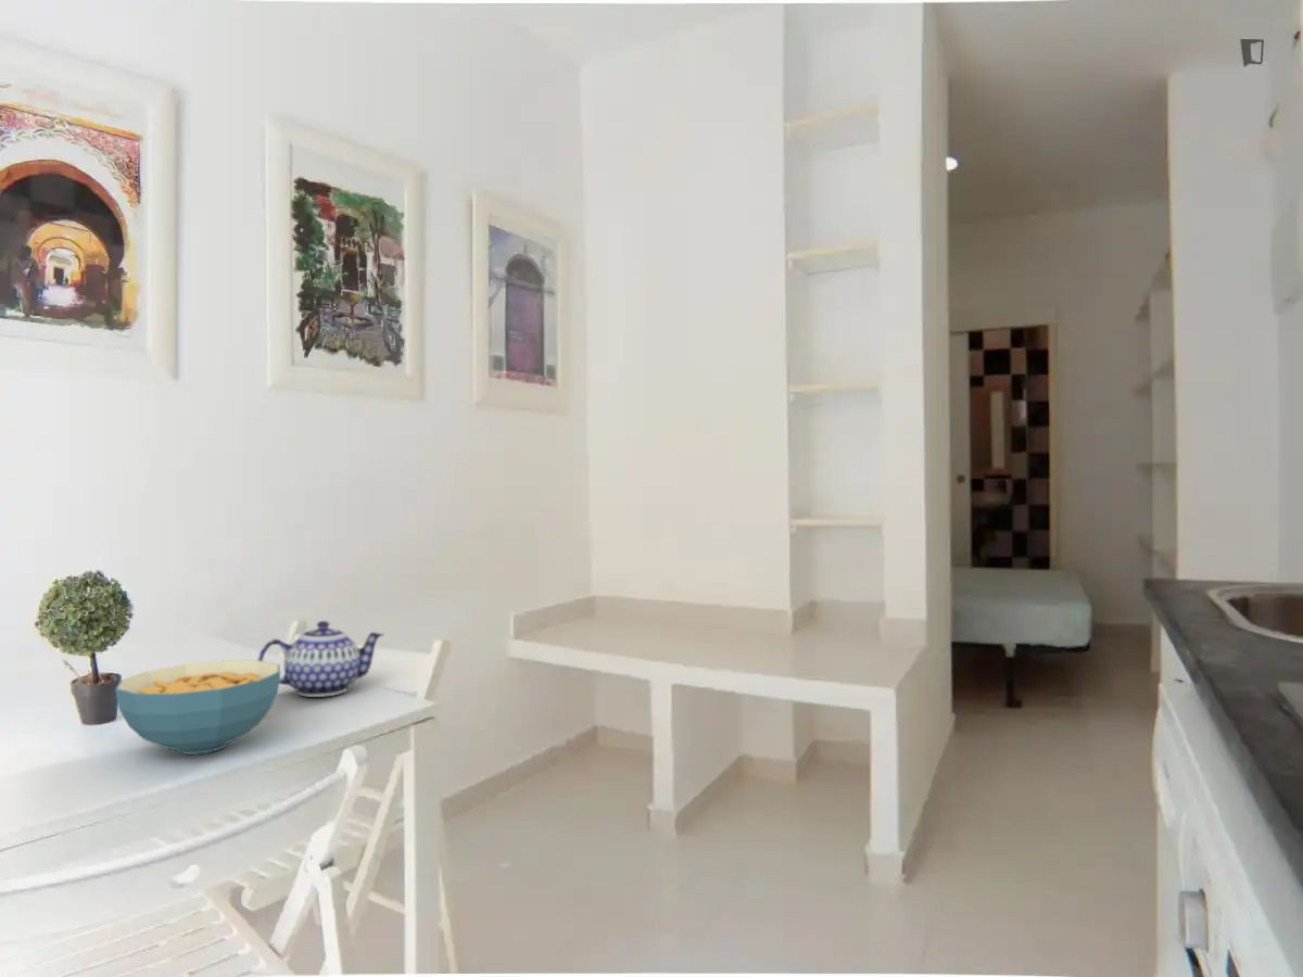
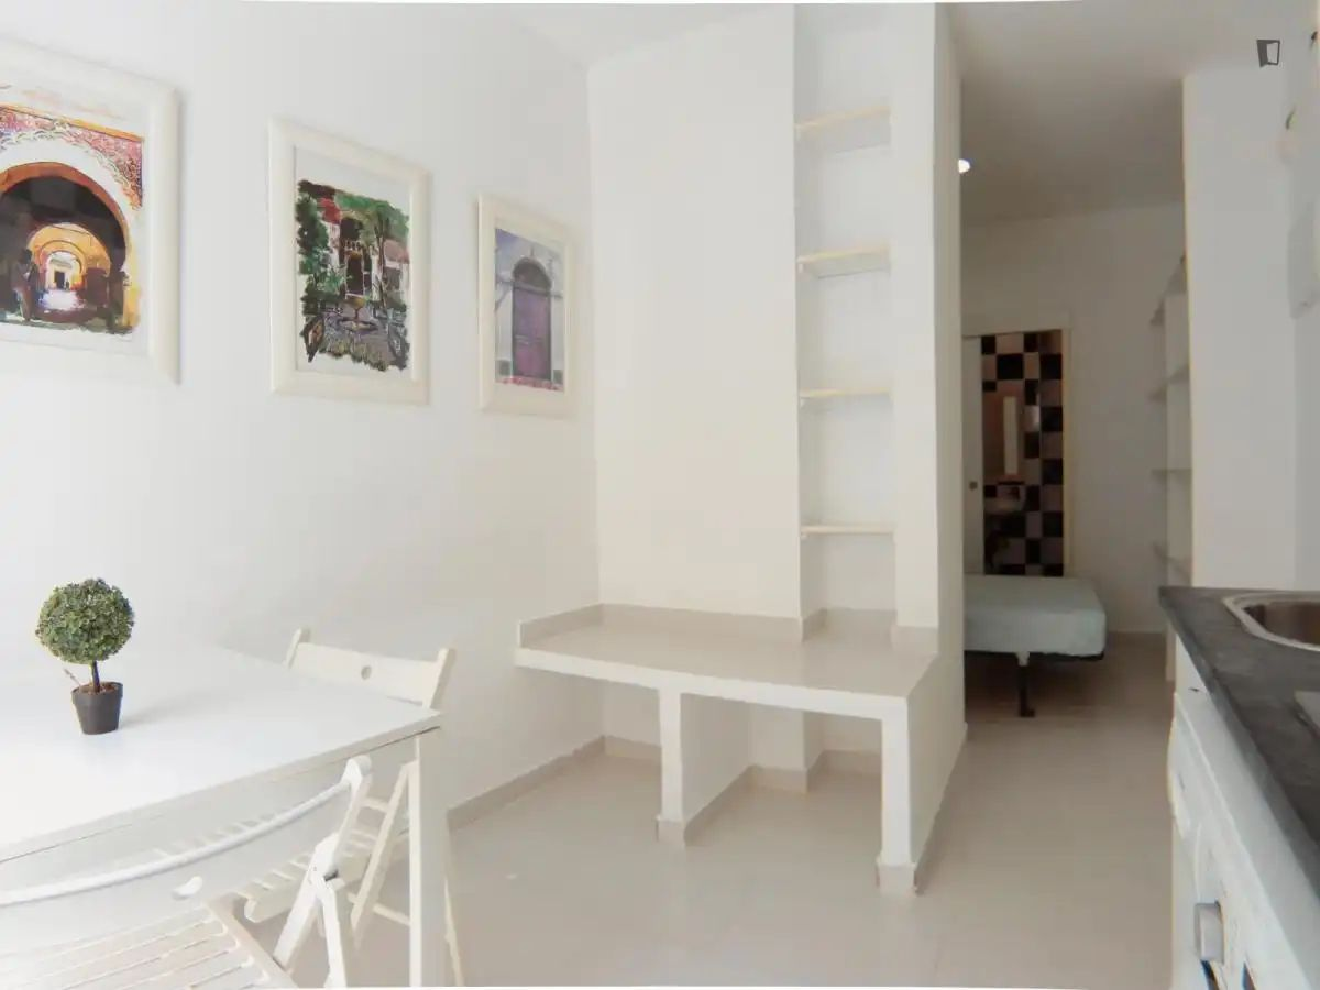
- cereal bowl (202, 711)
- teapot (322, 656)
